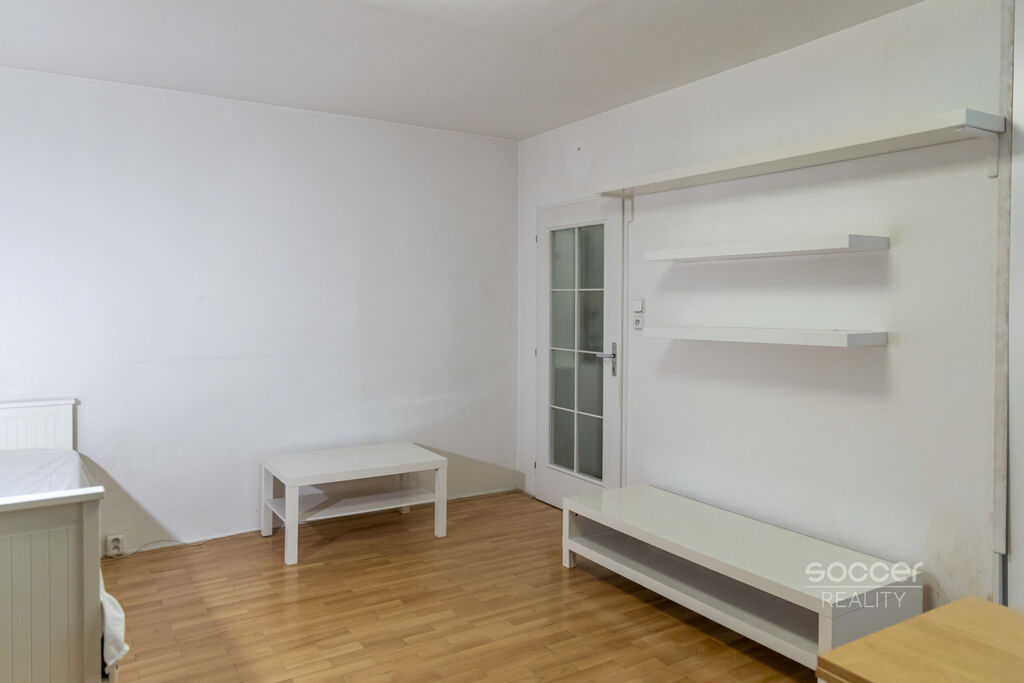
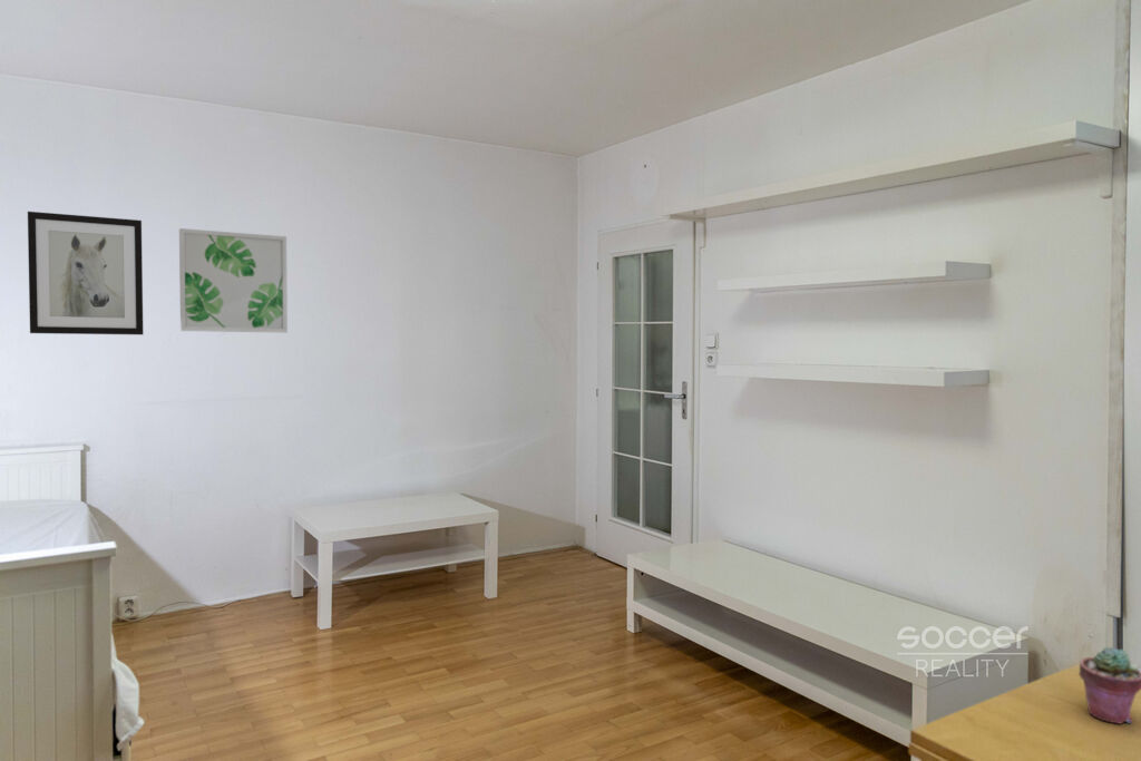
+ wall art (87, 275)
+ wall art (234, 282)
+ potted succulent (1110, 682)
